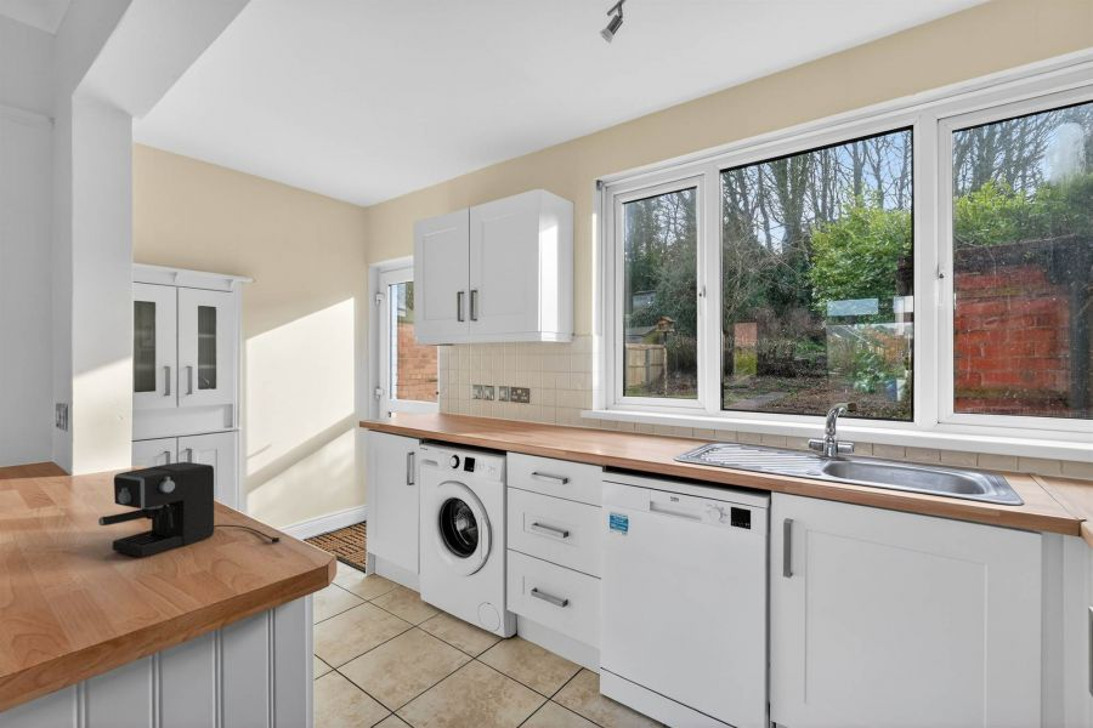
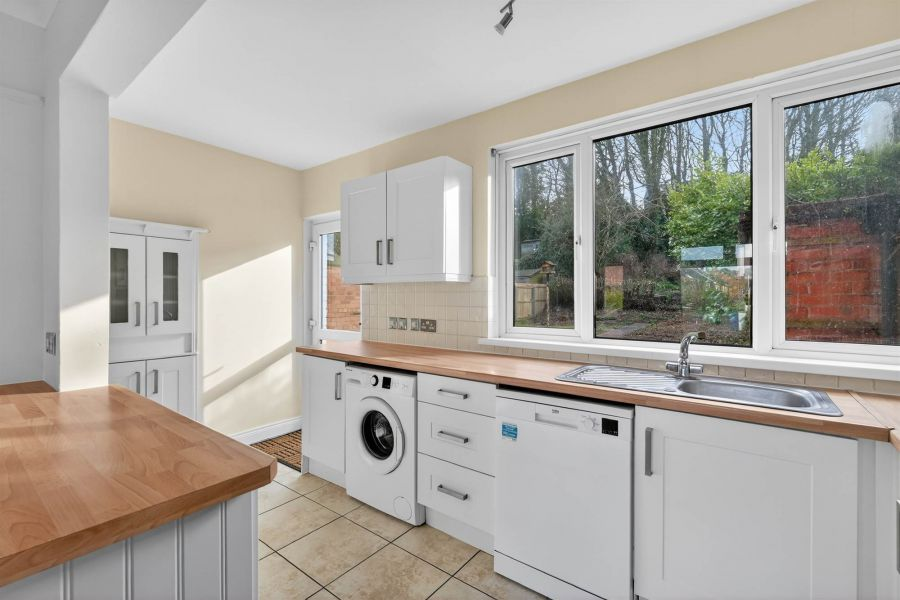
- coffee maker (194, 508)
